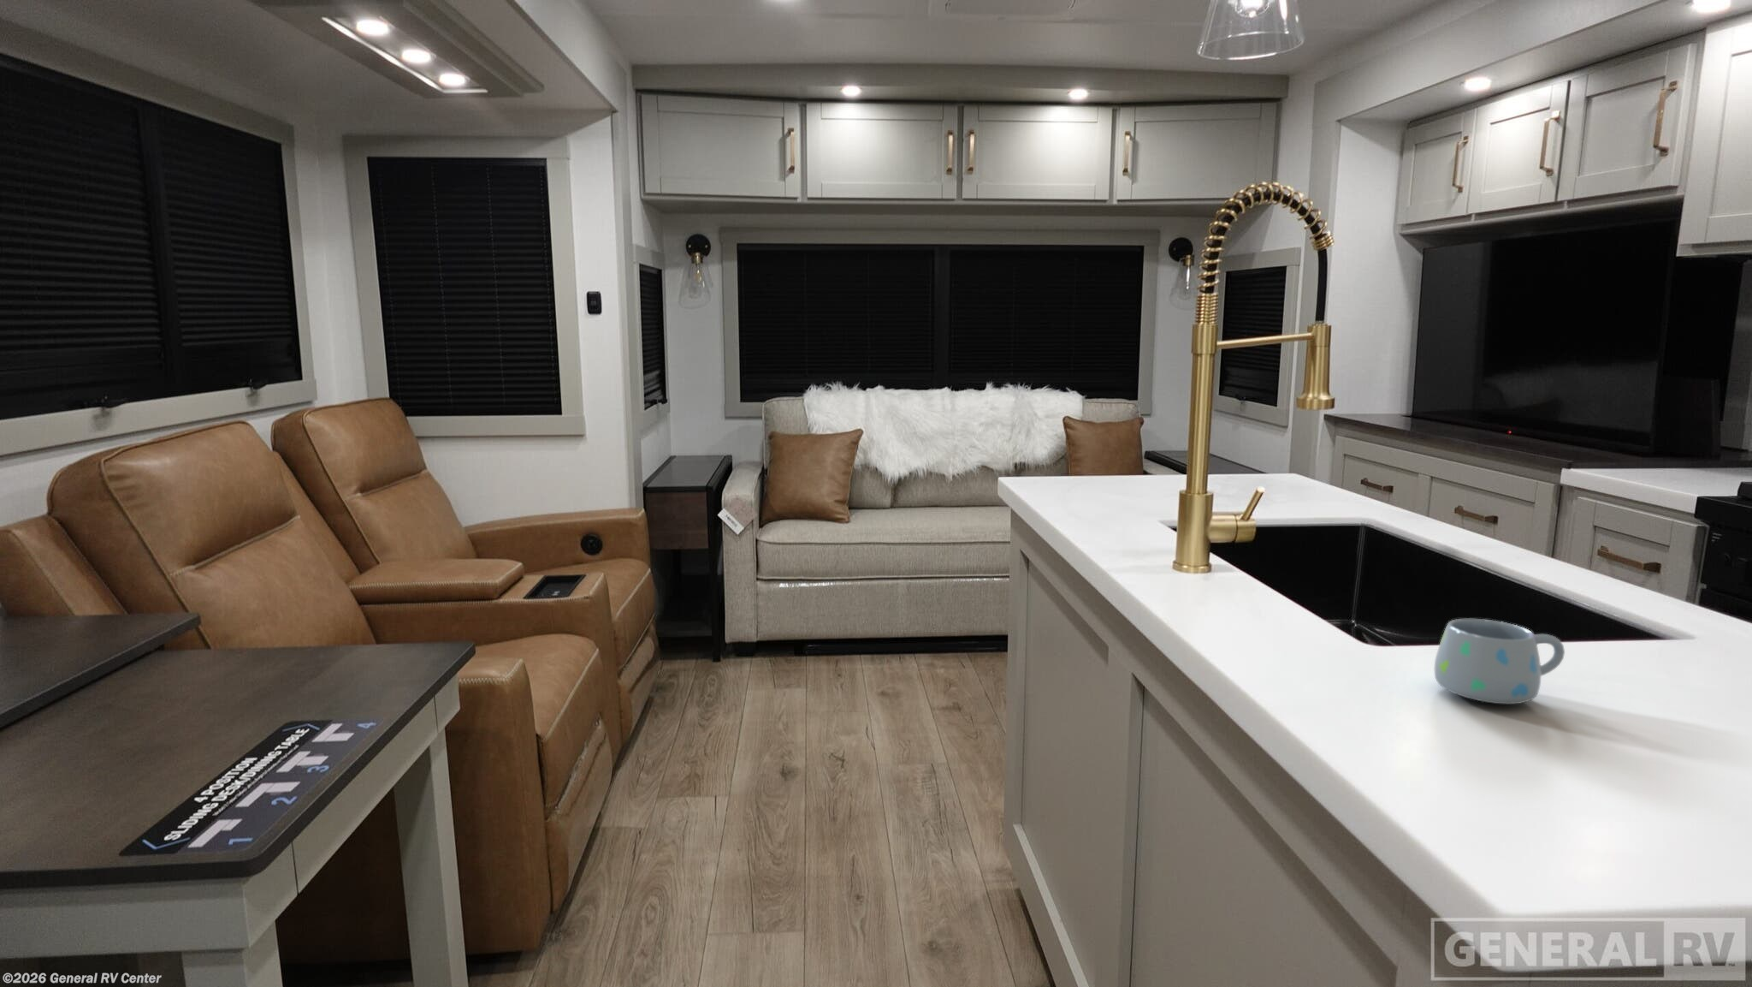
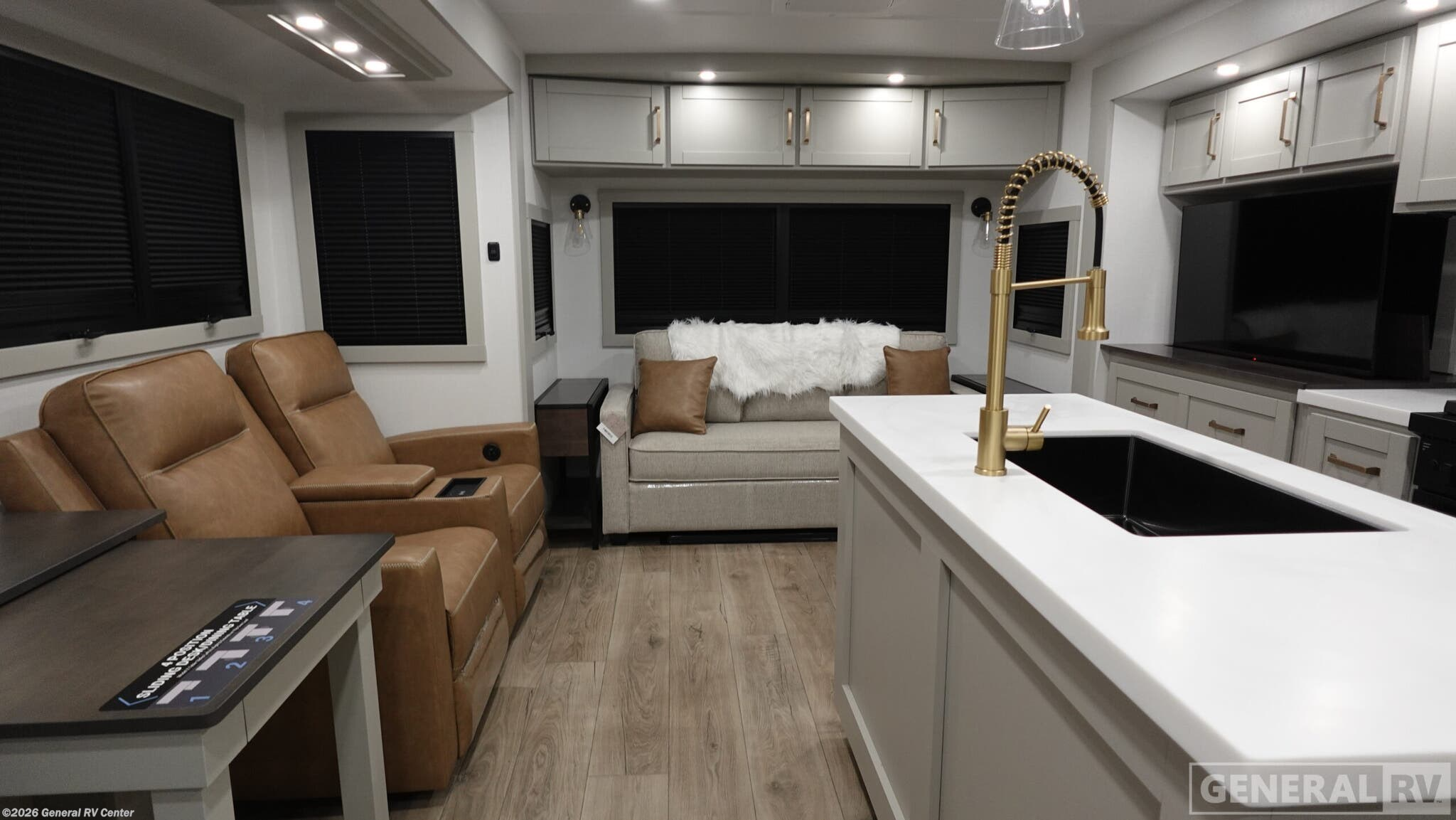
- mug (1502, 662)
